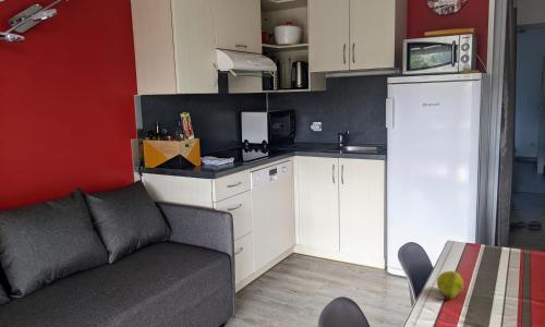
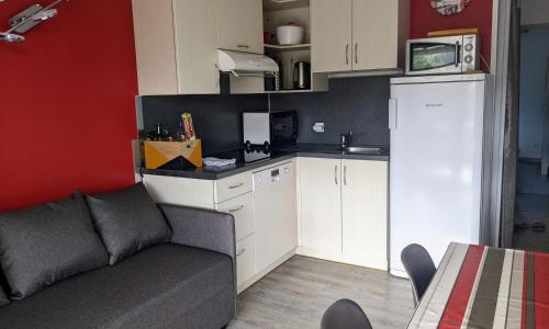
- fruit (448, 283)
